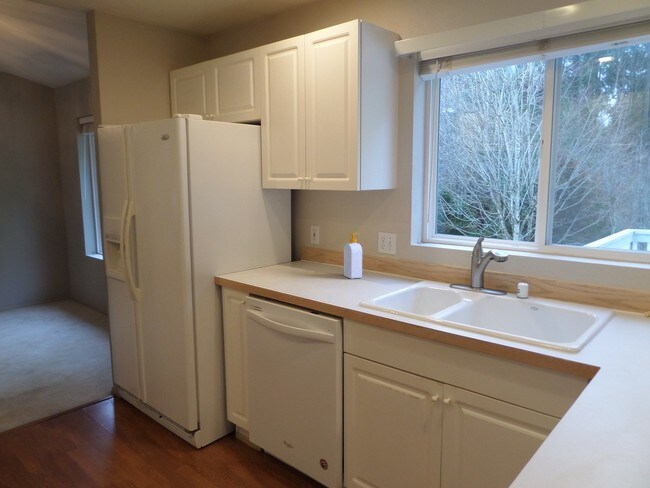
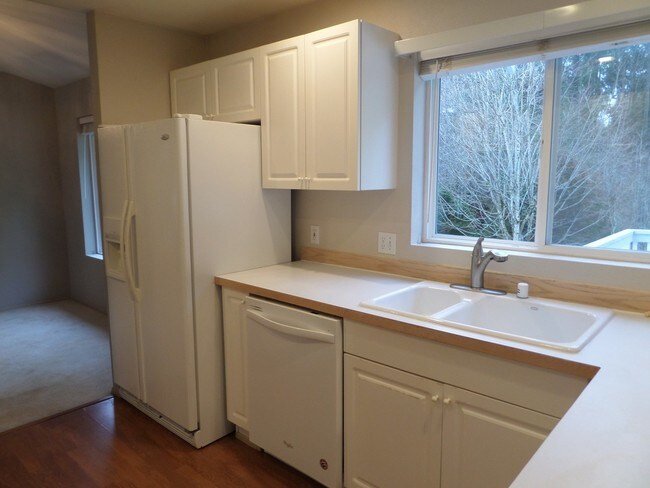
- soap bottle (353, 255)
